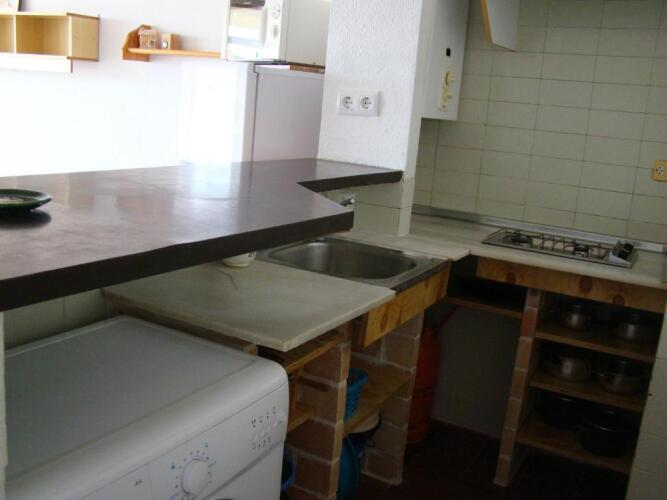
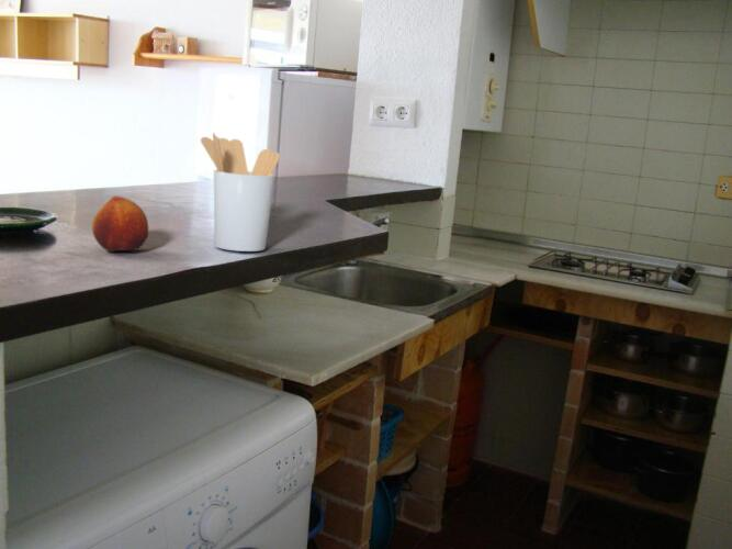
+ fruit (121, 224)
+ utensil holder (235, 190)
